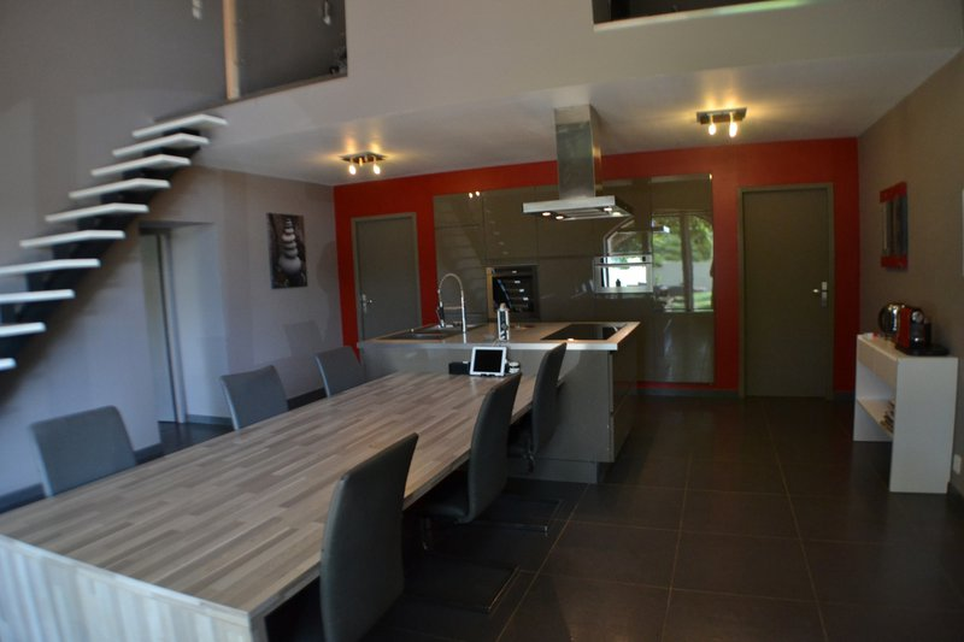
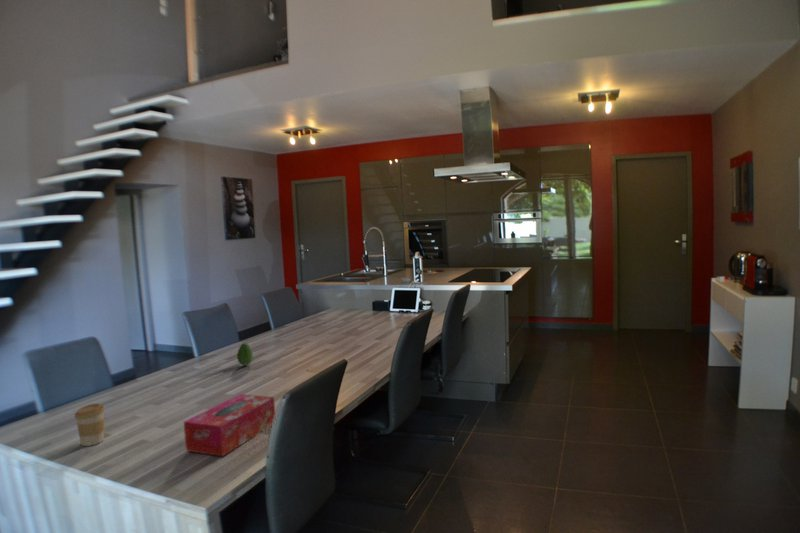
+ coffee cup (90, 424)
+ fruit (244, 354)
+ tissue box (232, 422)
